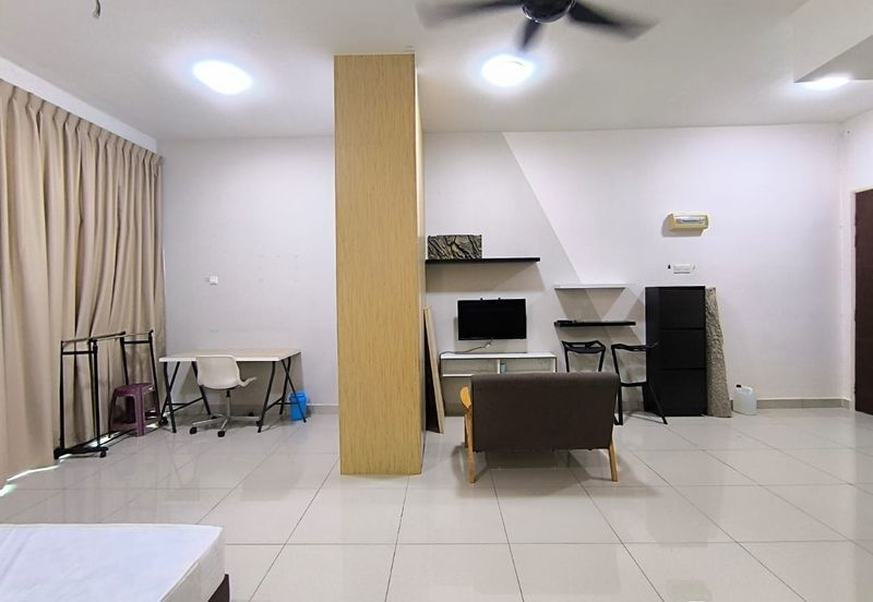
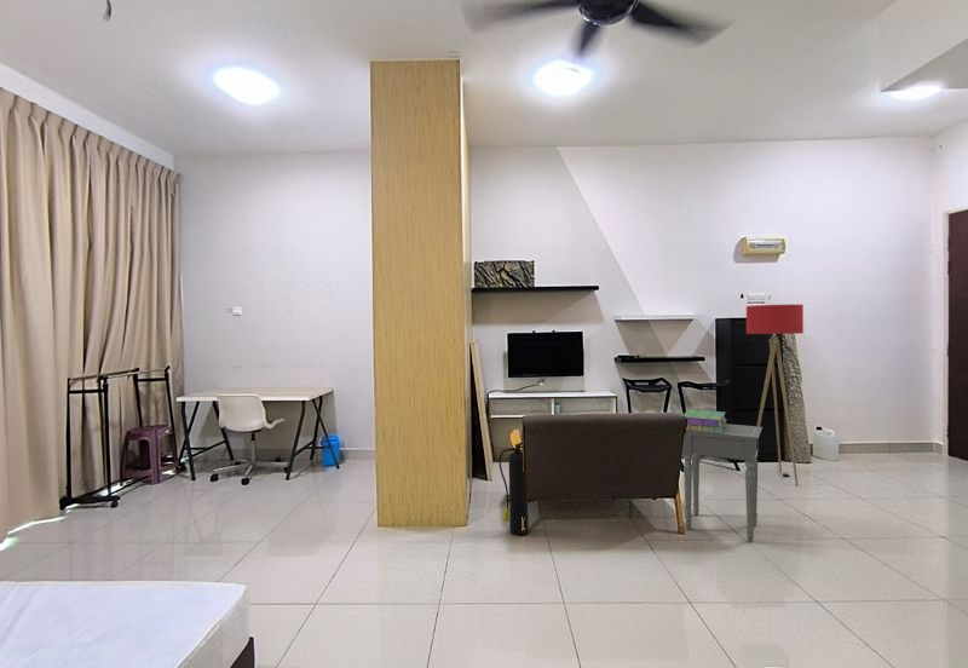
+ floor lamp (774, 392)
+ fire extinguisher (517, 485)
+ side table (726, 457)
+ stack of books (703, 420)
